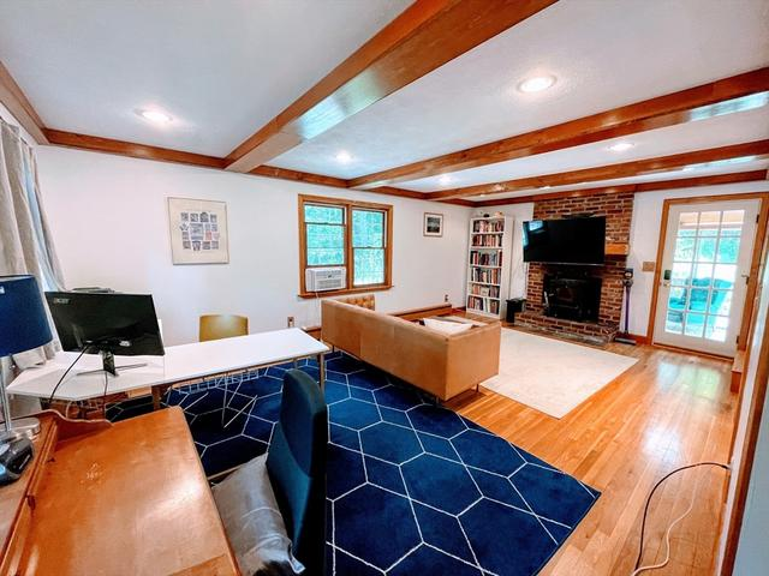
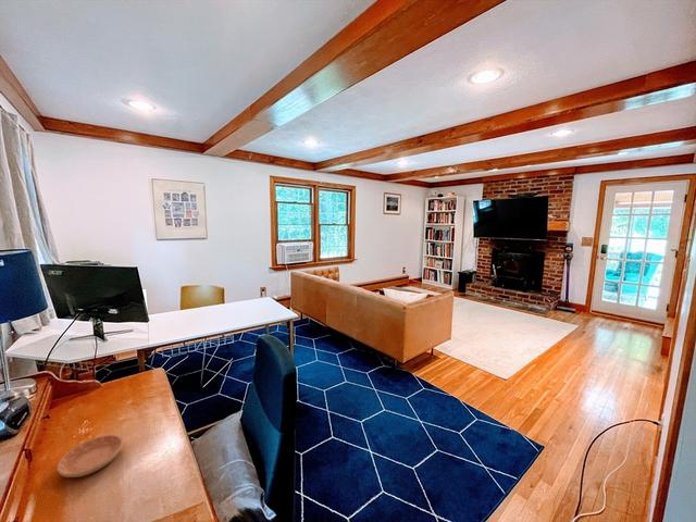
+ saucer (91, 456)
